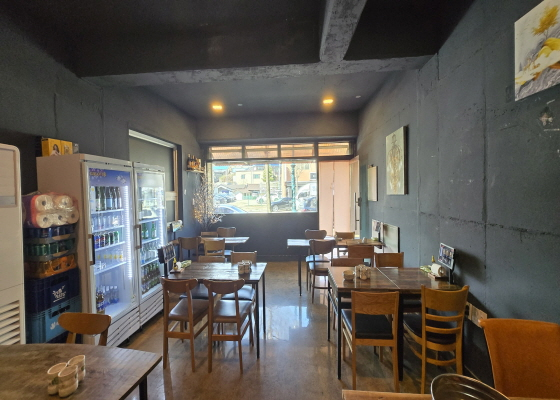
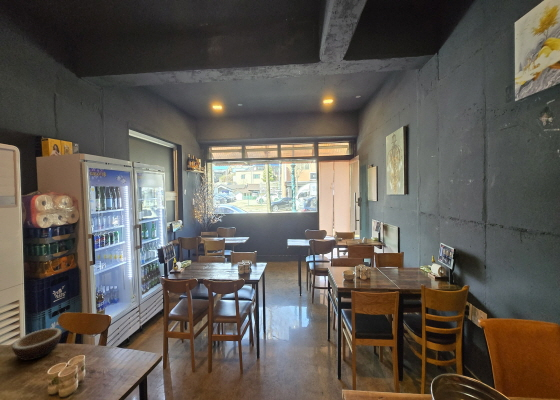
+ bowl (38, 345)
